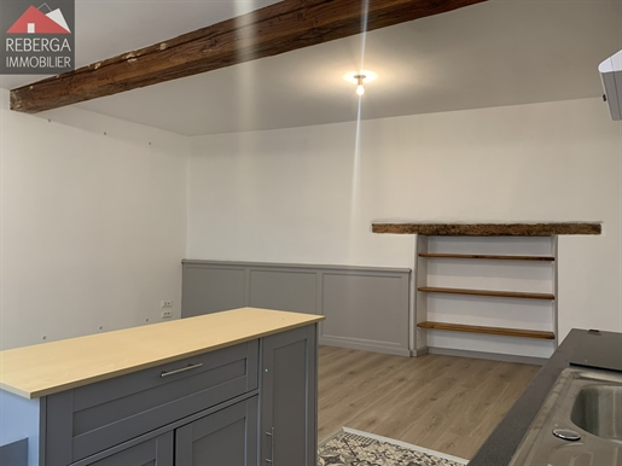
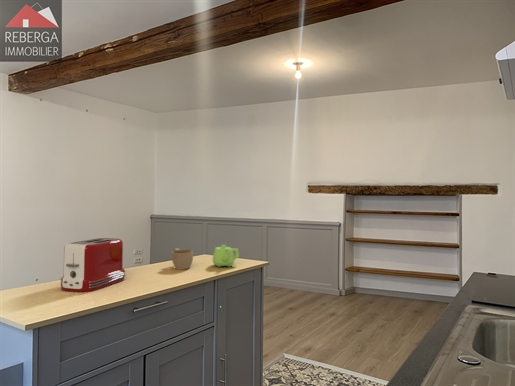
+ toaster (94, 262)
+ teapot (226, 255)
+ cup (181, 258)
